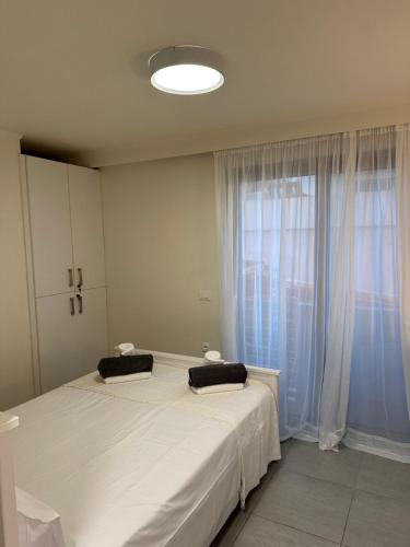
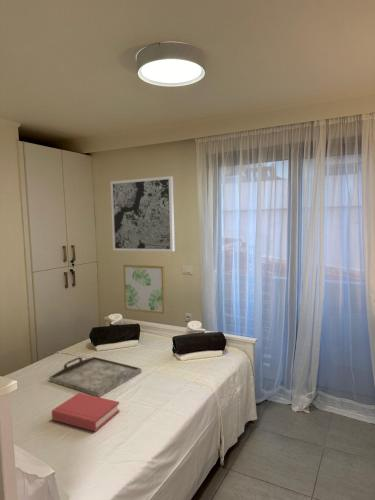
+ serving tray (96, 371)
+ wall art (144, 288)
+ hardback book (86, 410)
+ wall art (141, 215)
